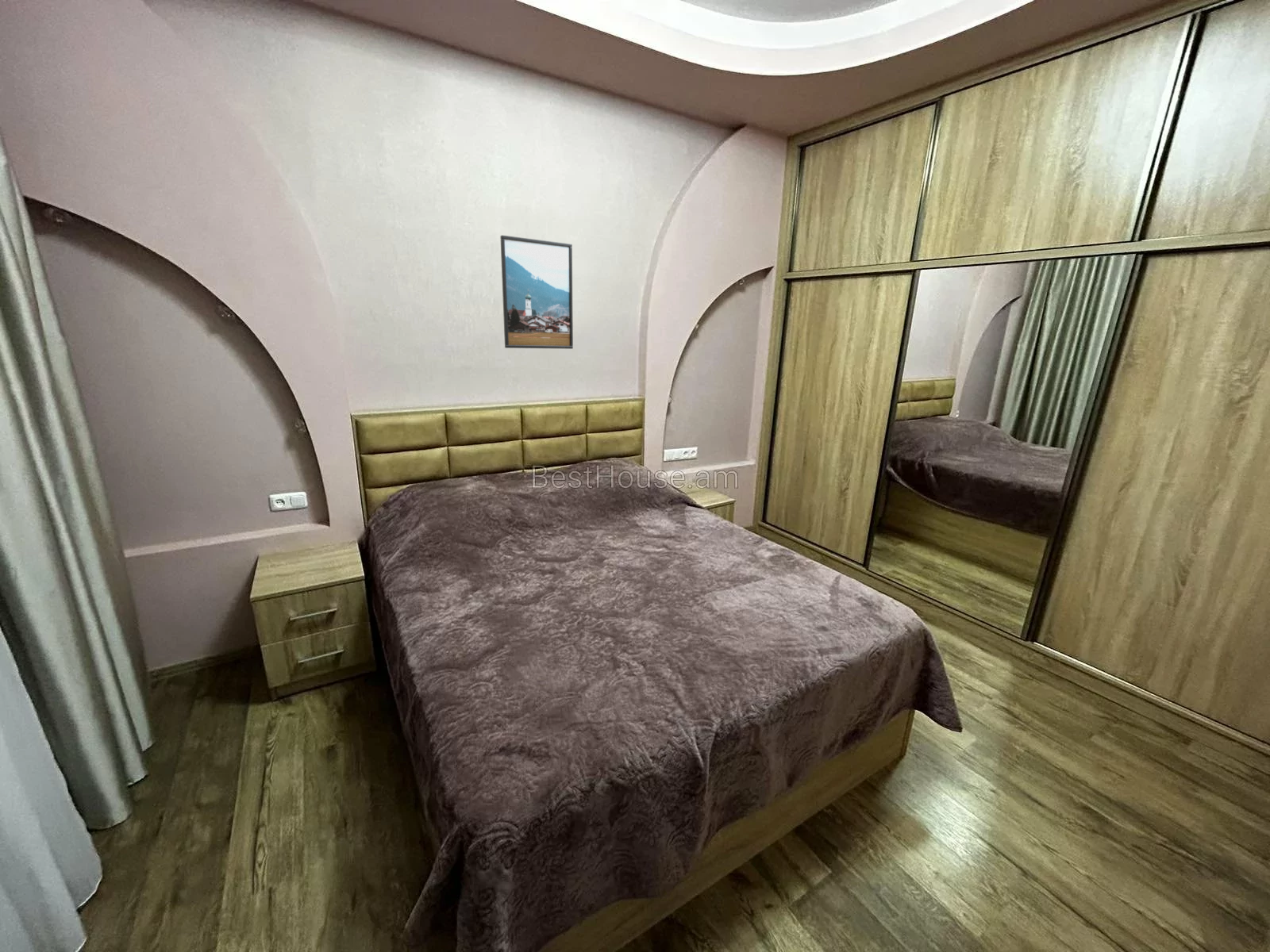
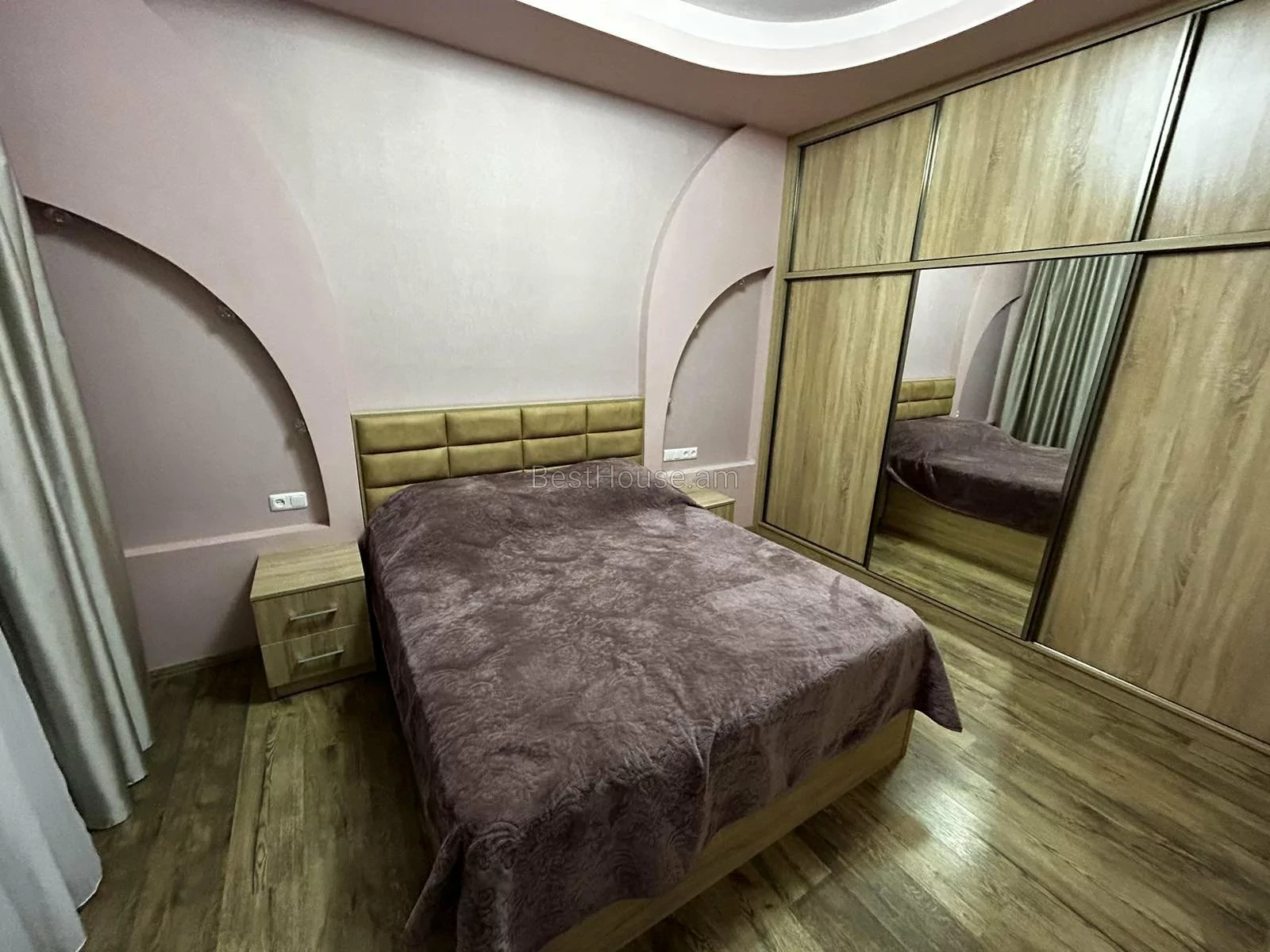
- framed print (538, 295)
